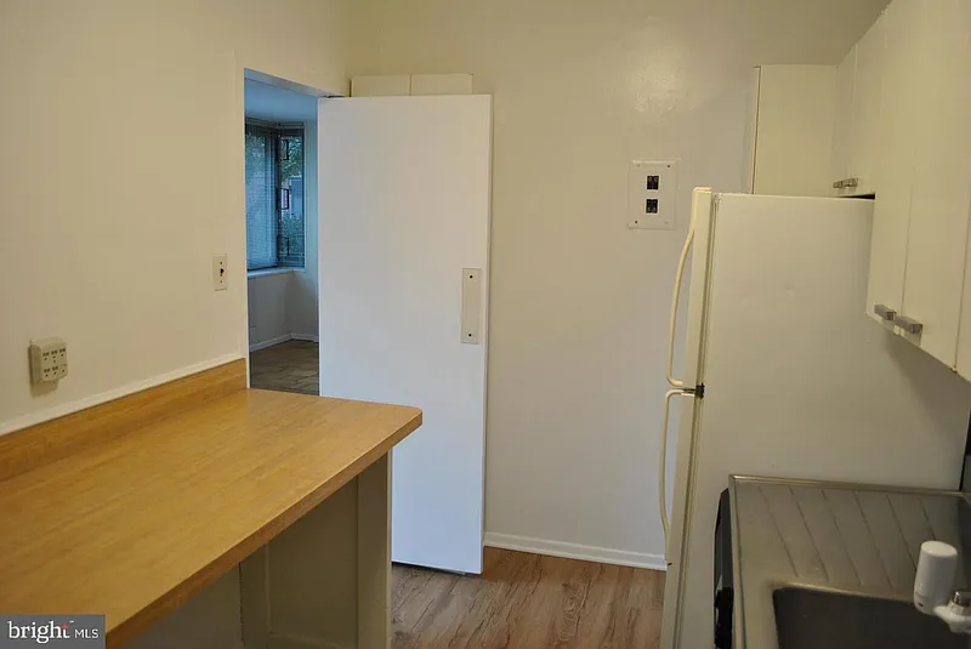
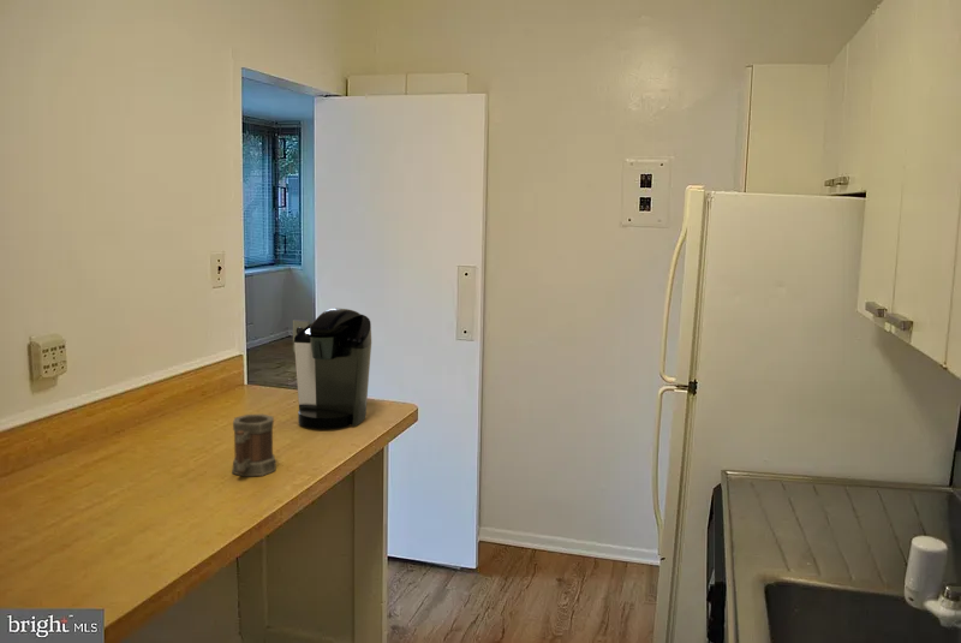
+ coffee maker (317, 362)
+ mug (251, 445)
